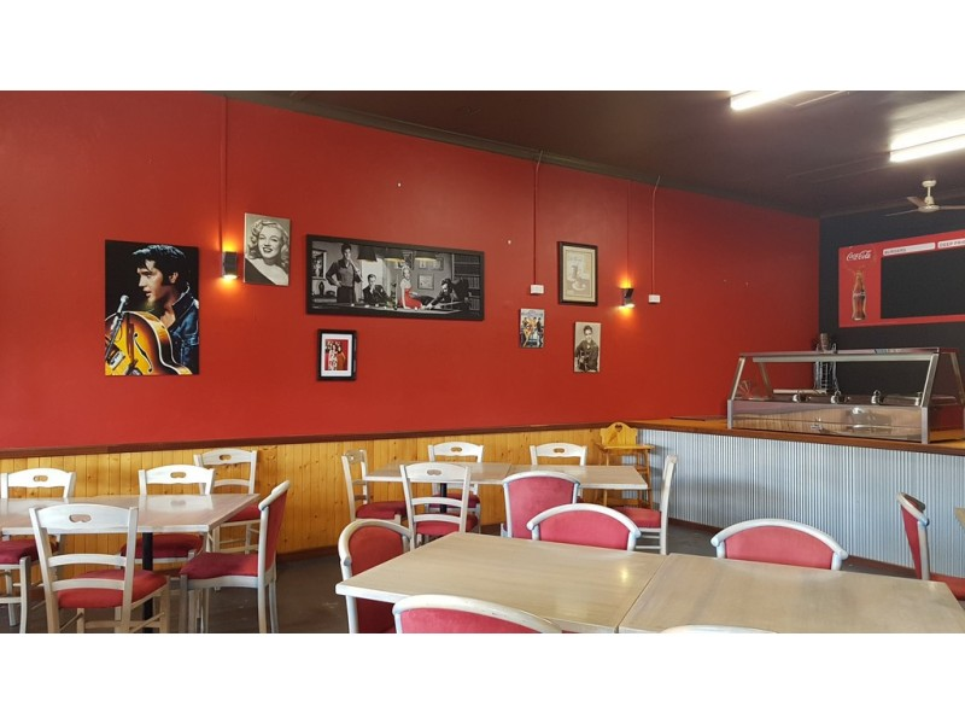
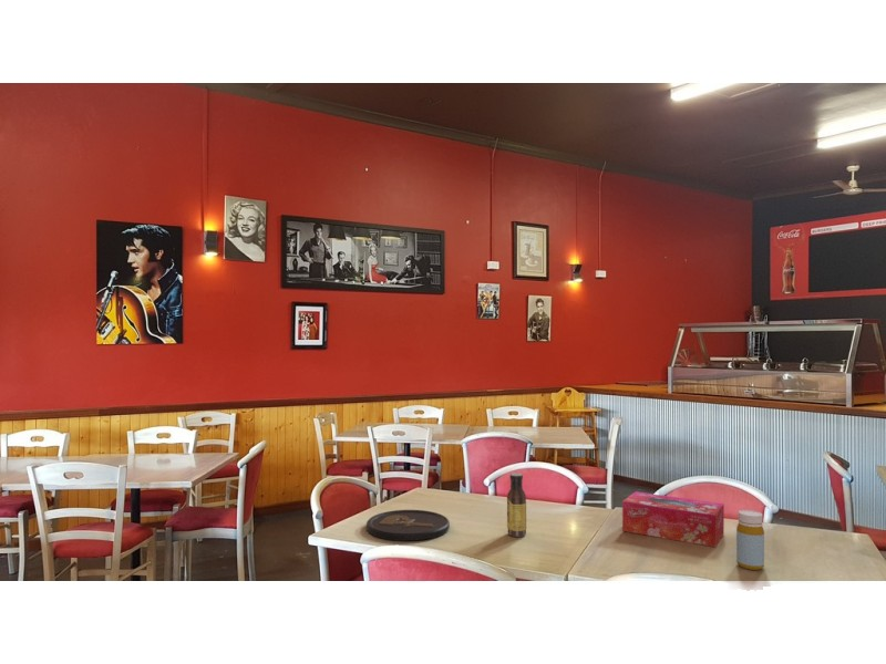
+ sauce bottle (516, 504)
+ tissue box (672, 517)
+ bottle (750, 539)
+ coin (408, 523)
